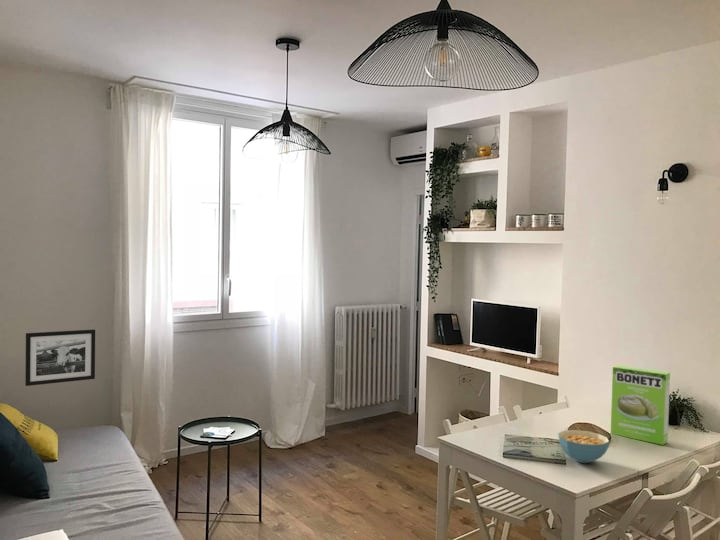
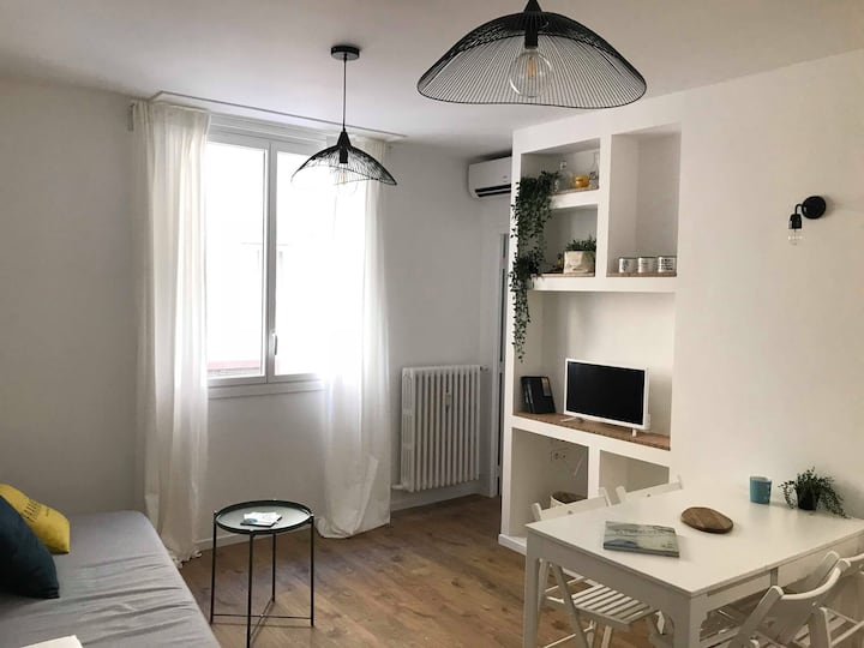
- picture frame (61, 356)
- cereal bowl (582, 448)
- cake mix box (639, 403)
